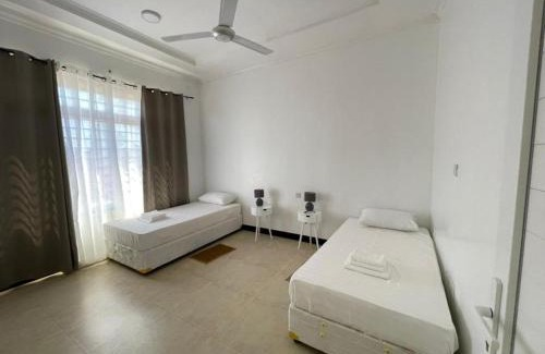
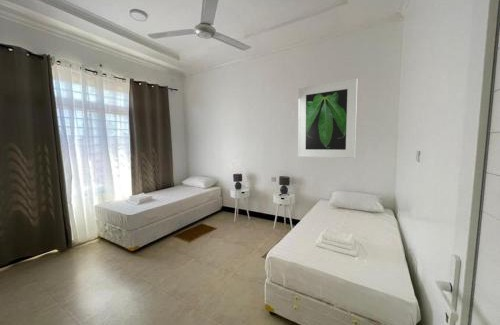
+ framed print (325, 121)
